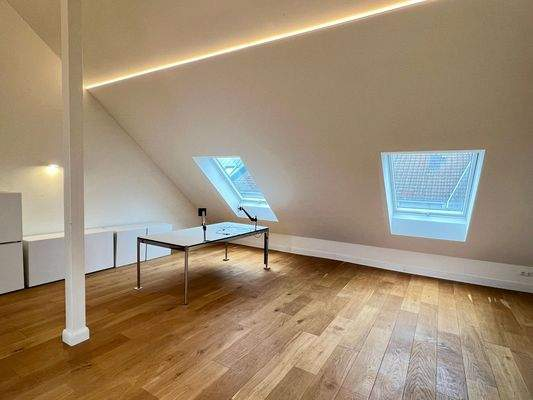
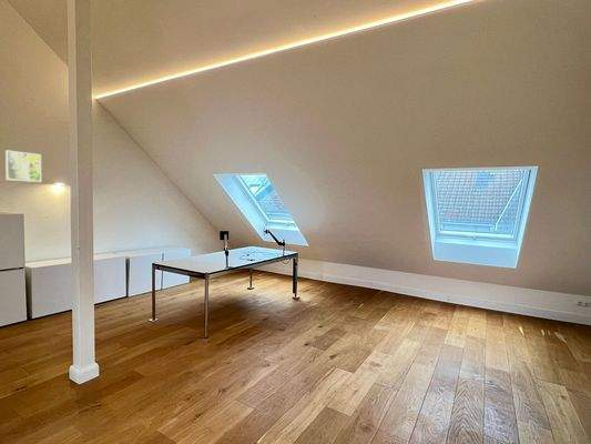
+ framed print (23, 167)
